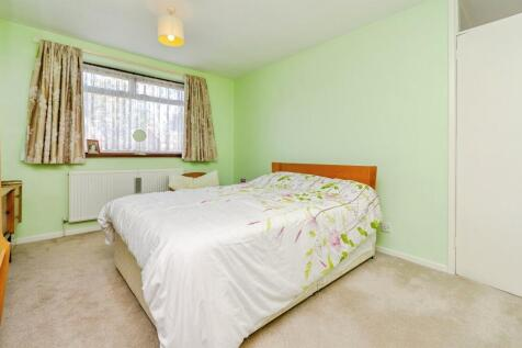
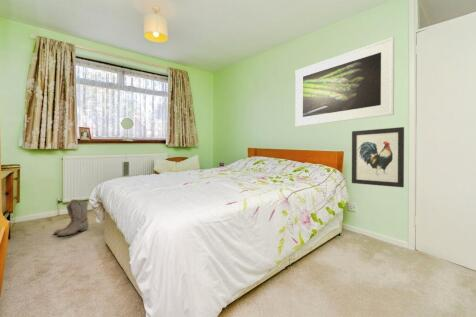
+ wall art (376, 157)
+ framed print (336, 89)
+ boots (71, 215)
